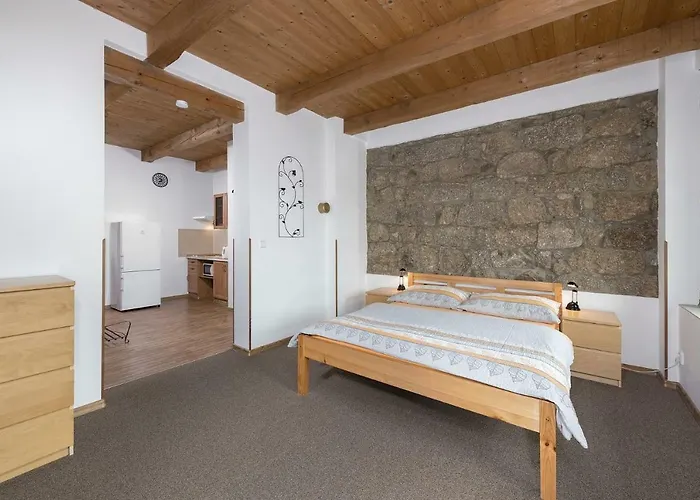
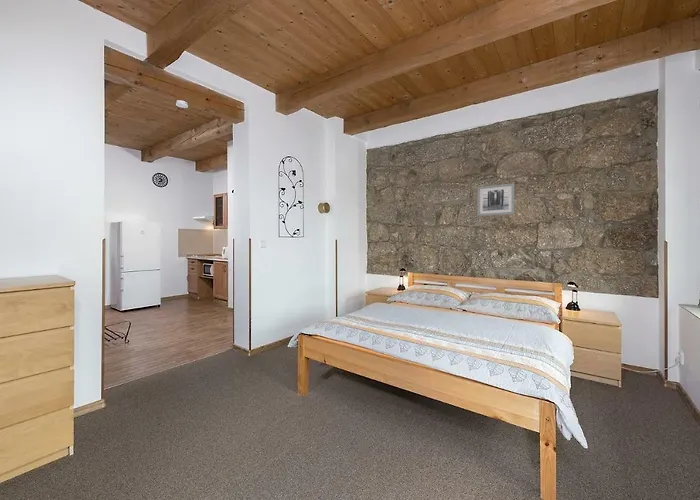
+ wall art (495, 200)
